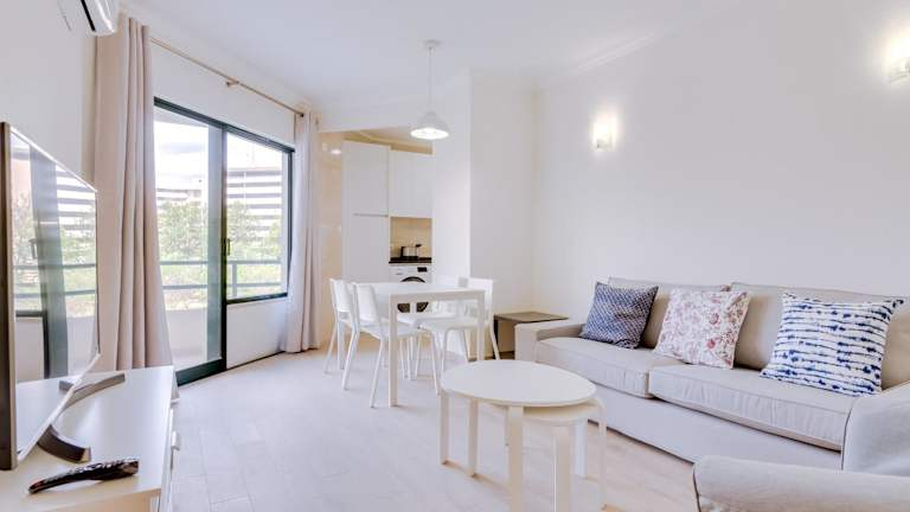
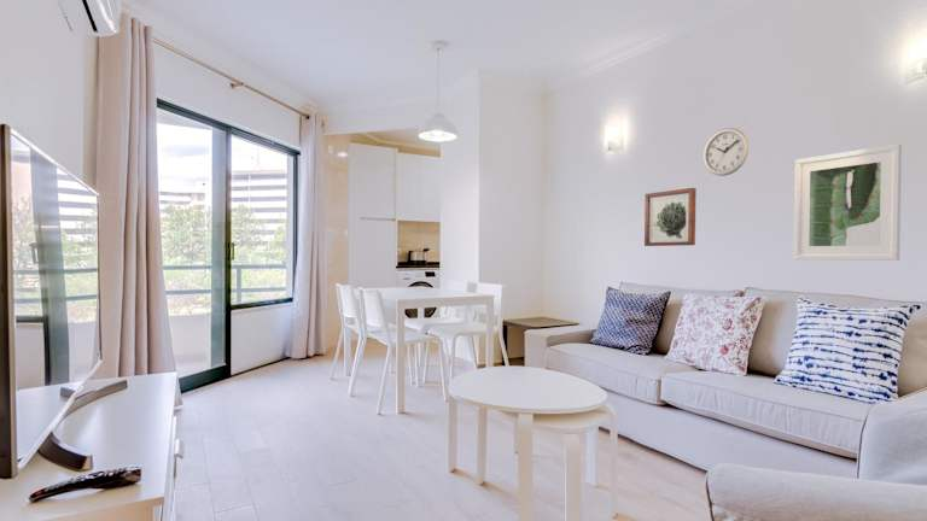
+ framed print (843, 206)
+ wall clock (724, 152)
+ wall art (669, 218)
